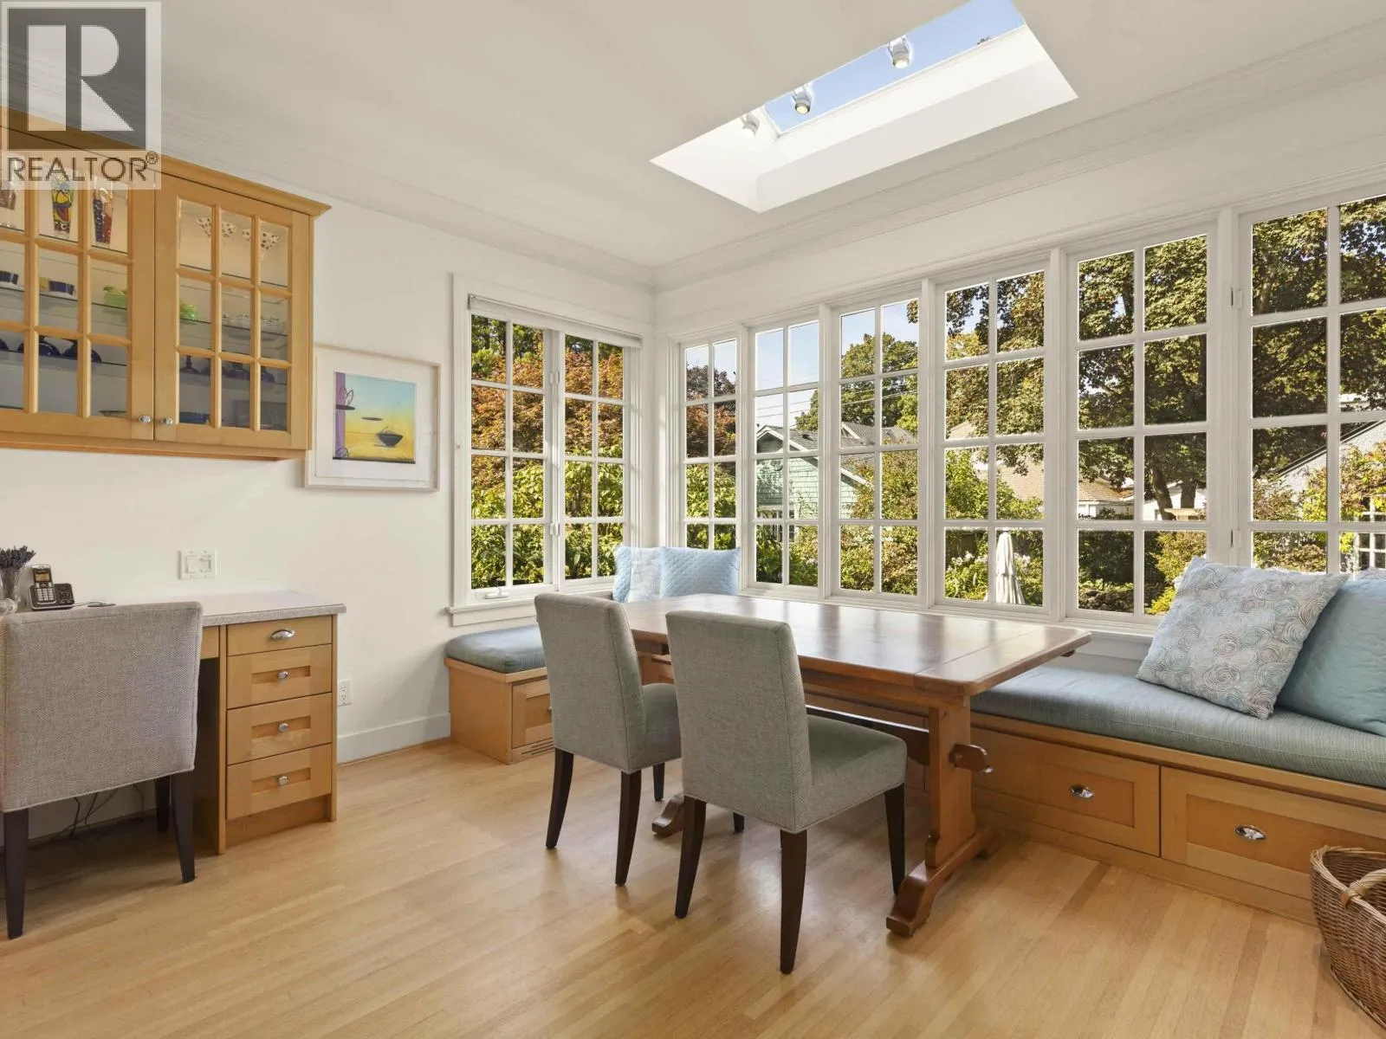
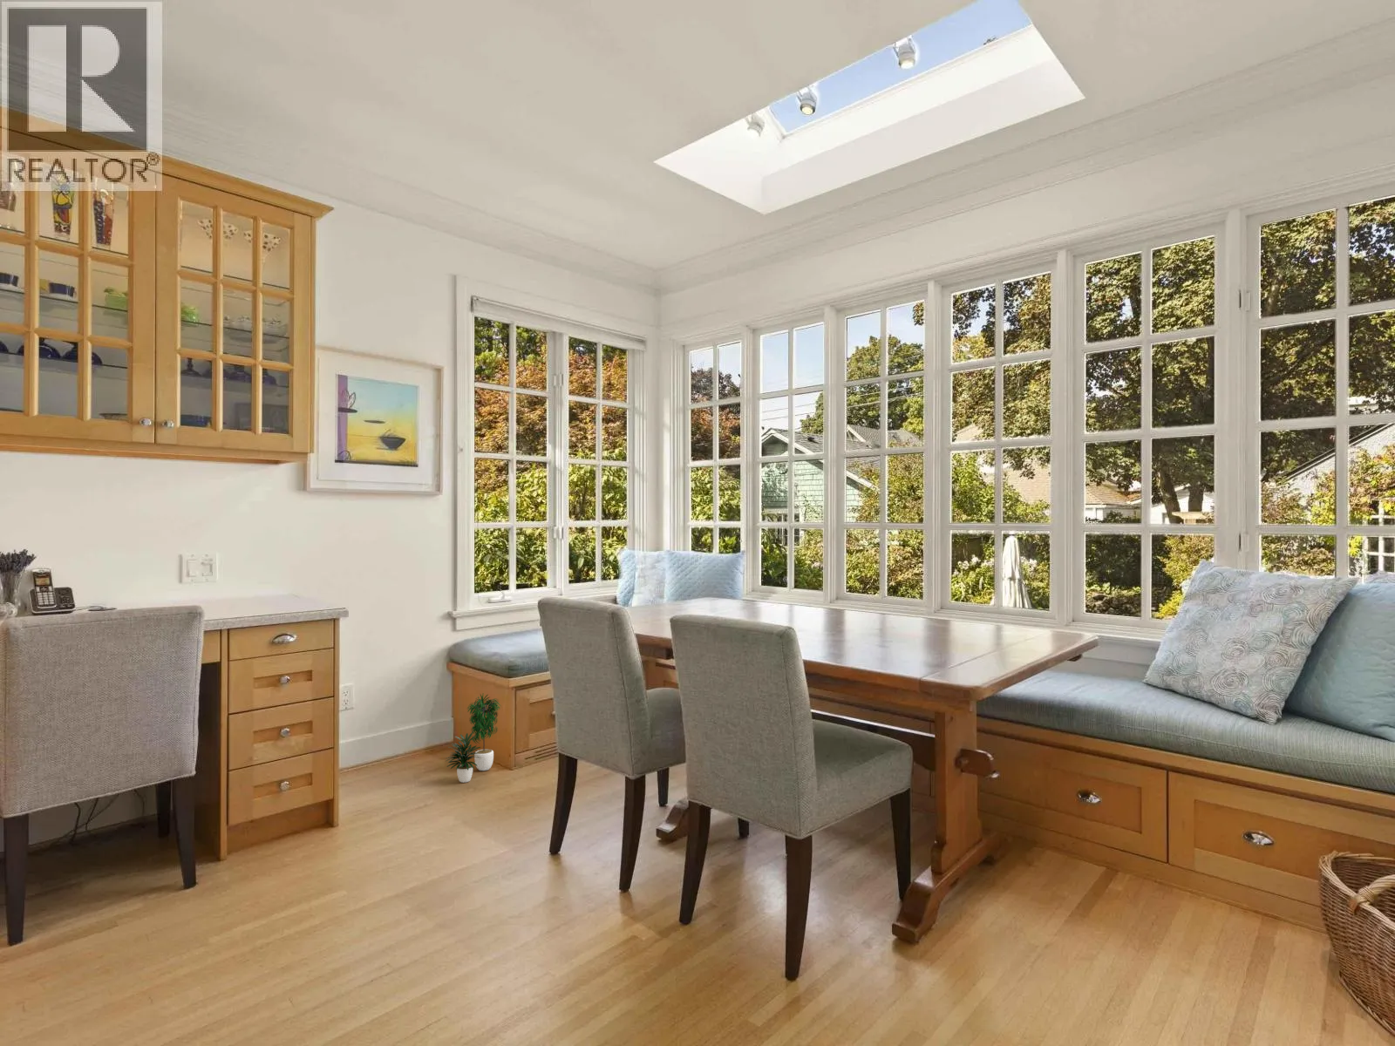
+ potted plant (473, 735)
